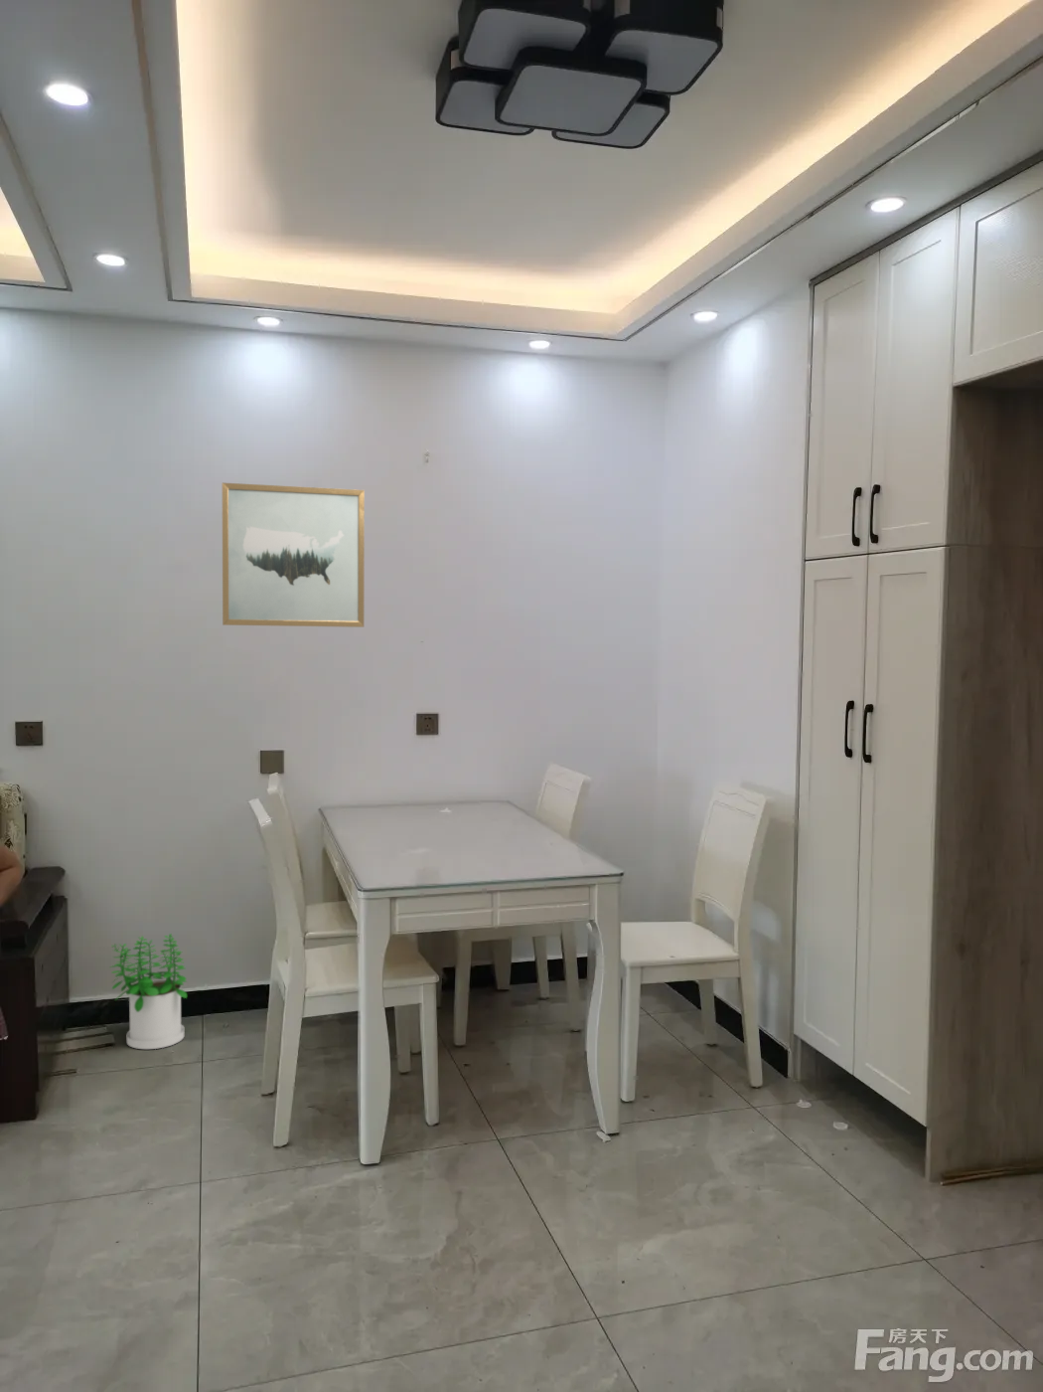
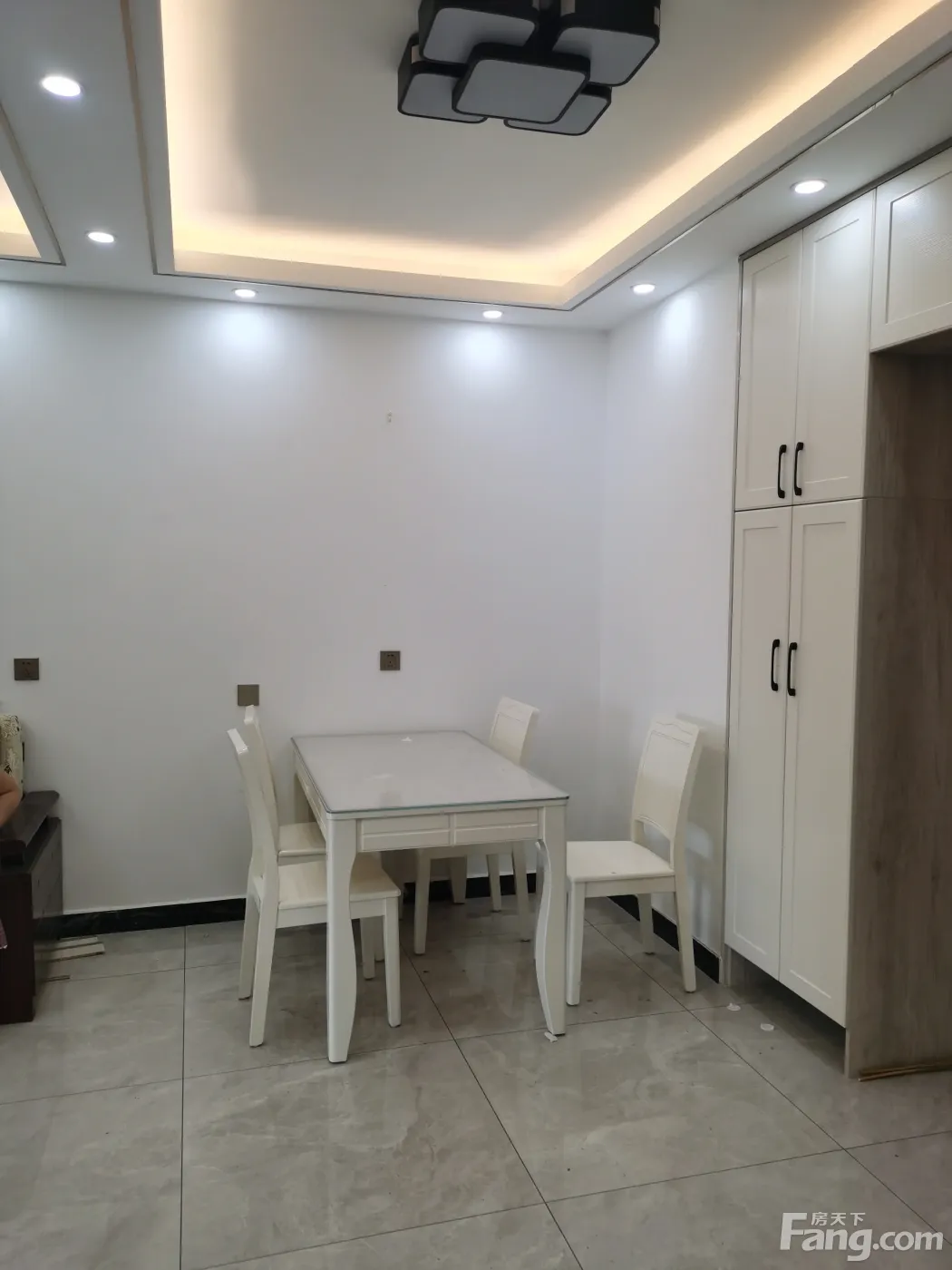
- wall art (294, 557)
- potted plant (148, 989)
